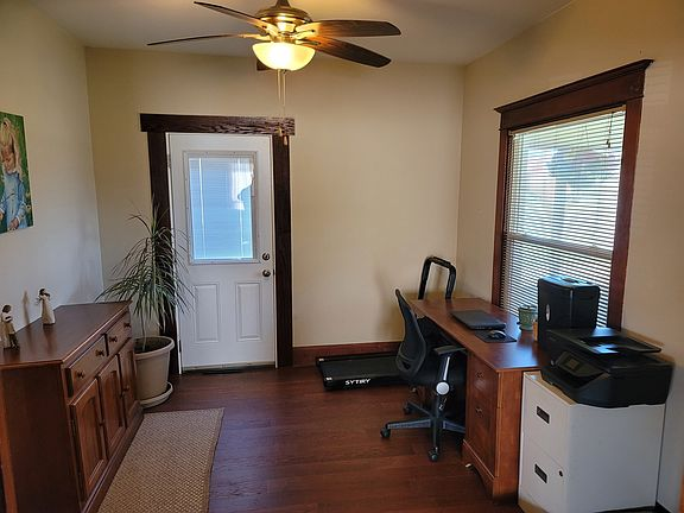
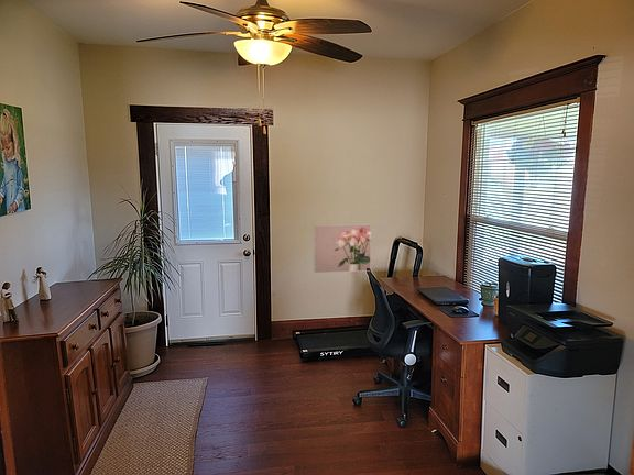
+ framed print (342, 247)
